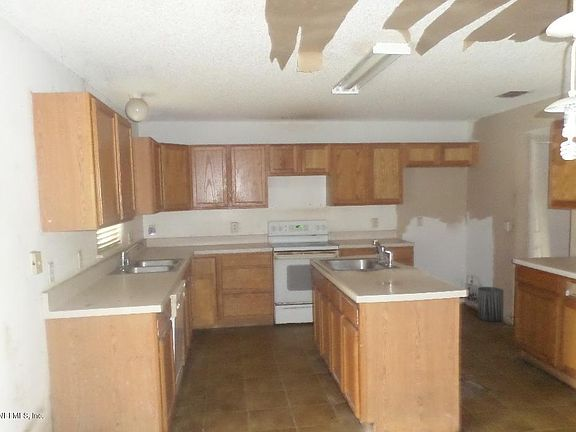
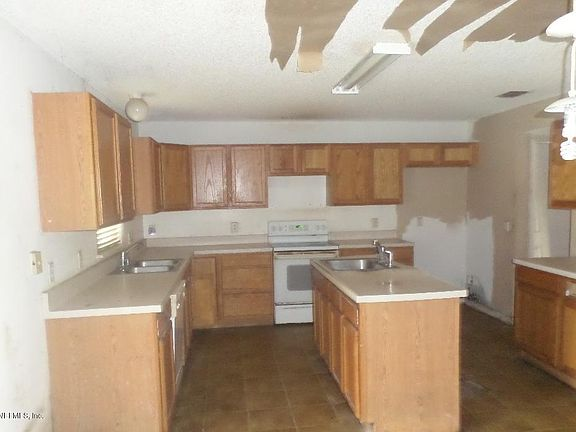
- trash can (490, 303)
